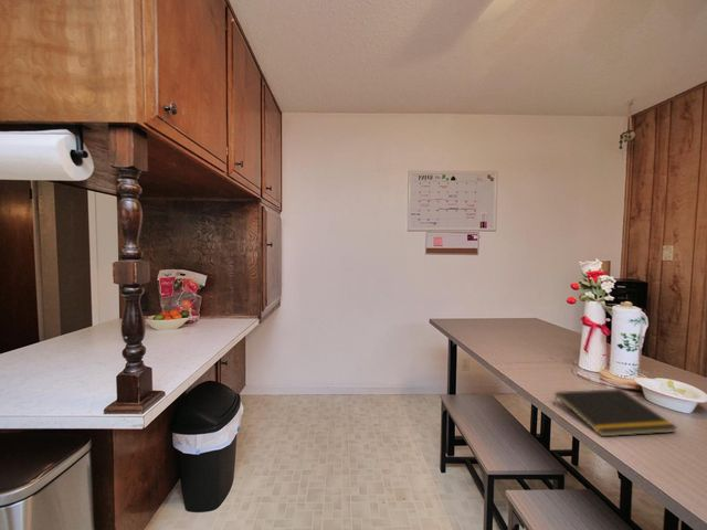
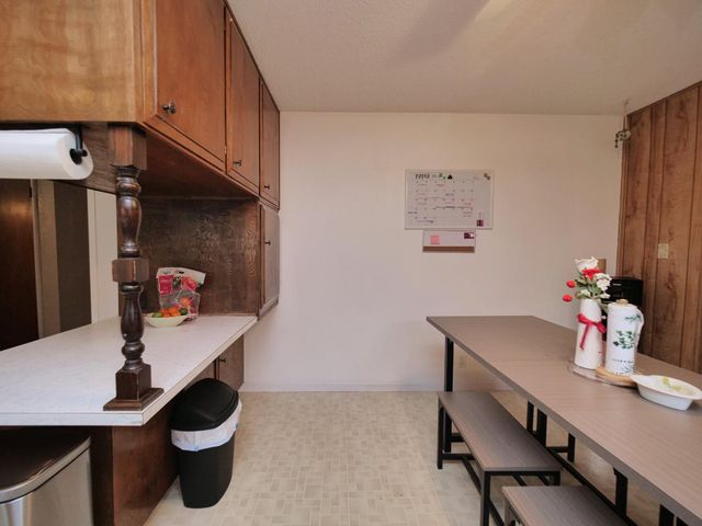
- notepad (611, 410)
